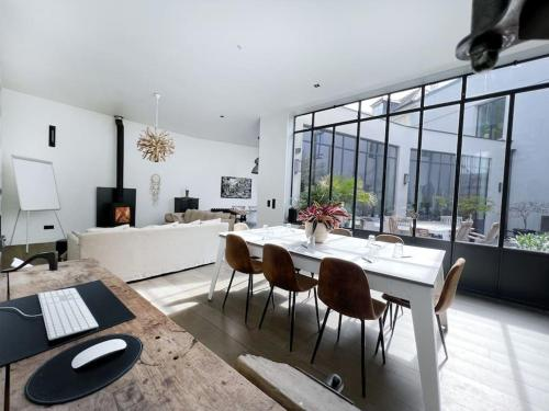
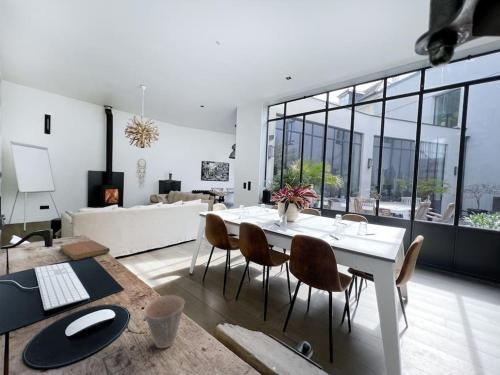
+ notebook (84, 248)
+ cup (164, 323)
